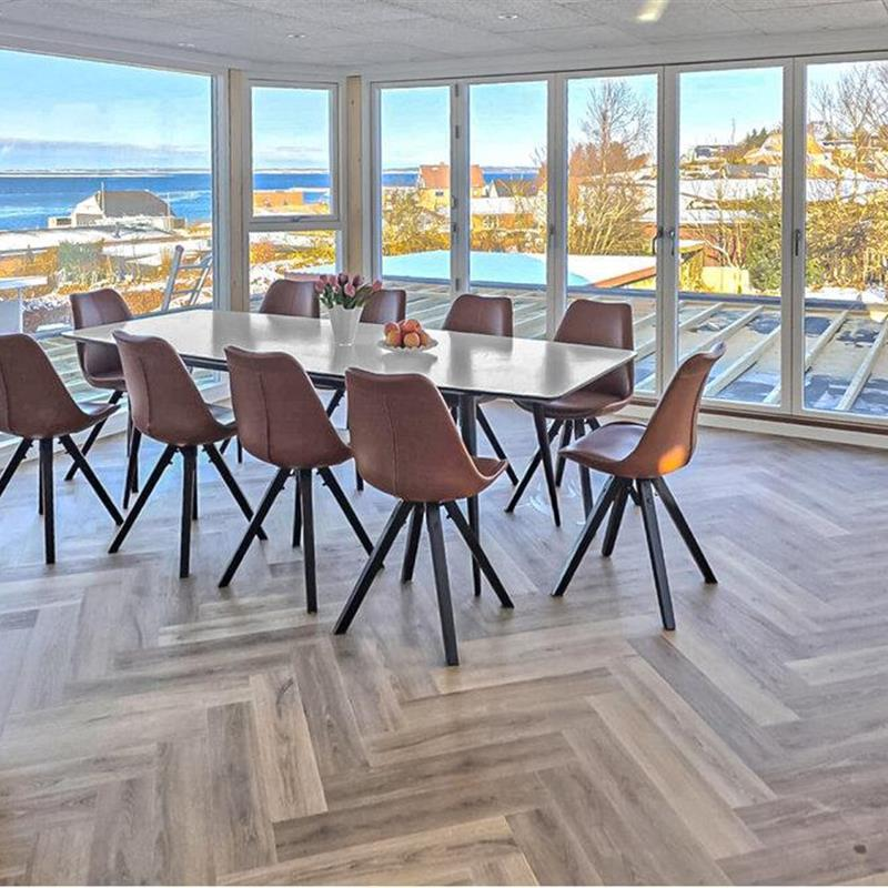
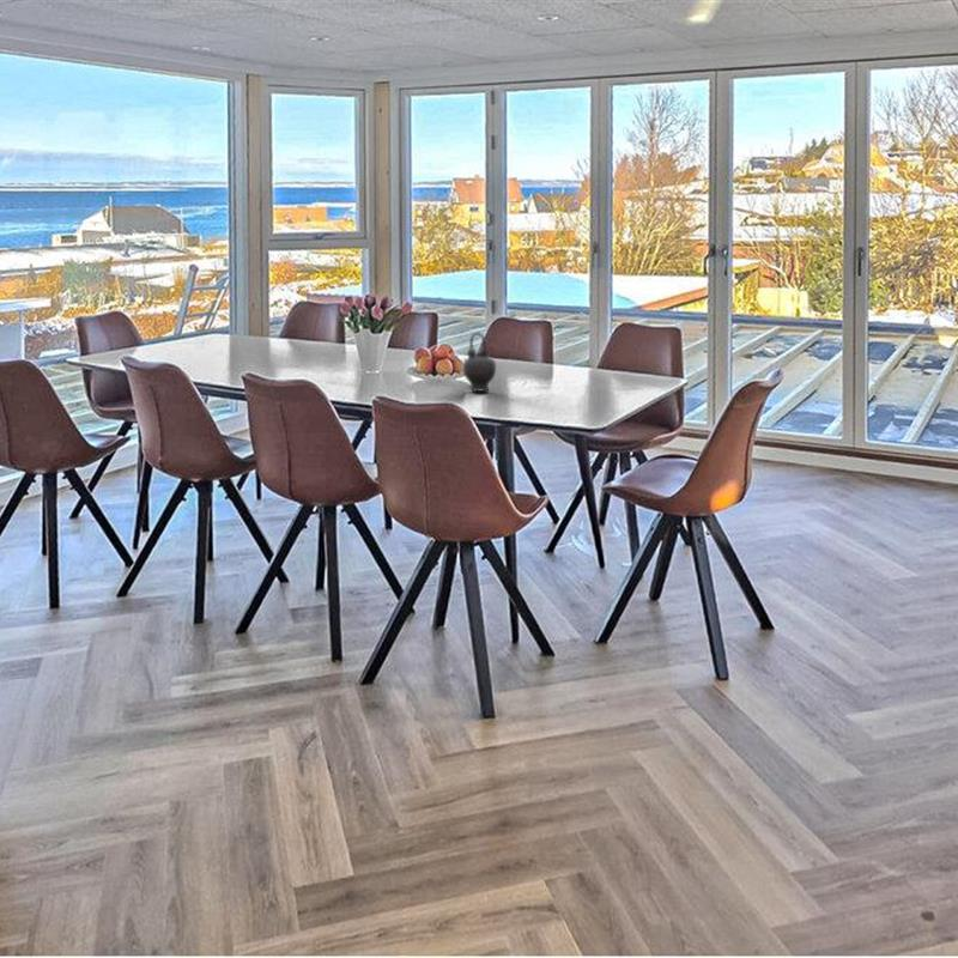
+ teapot (477, 362)
